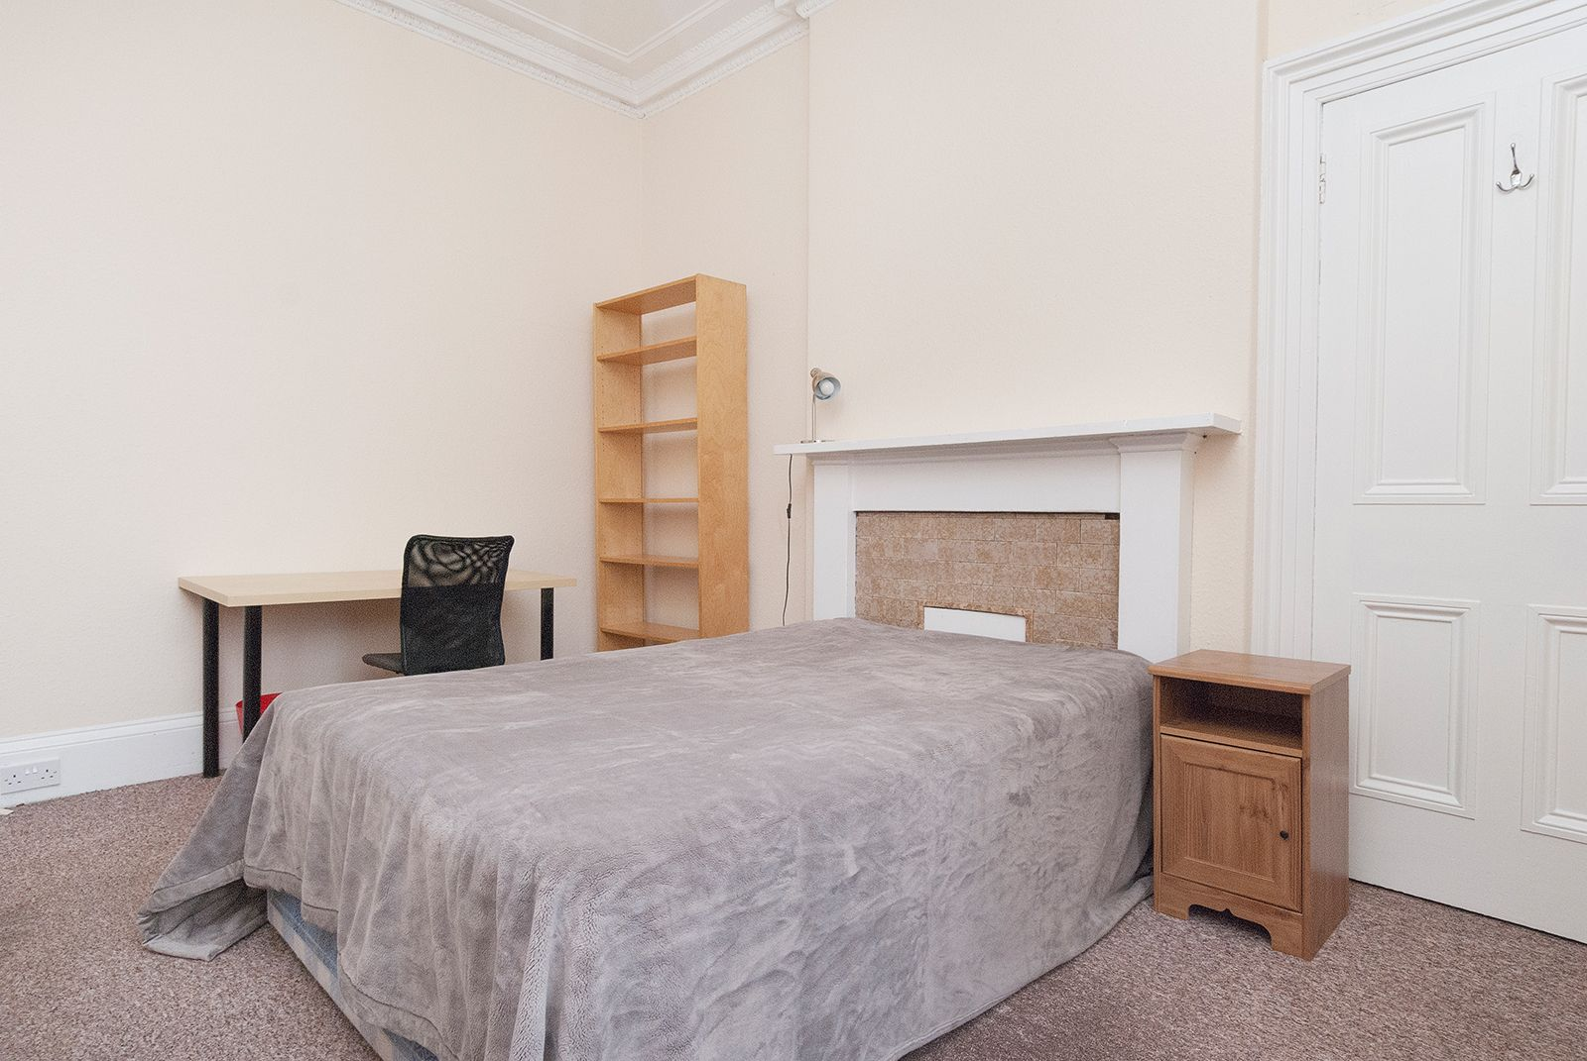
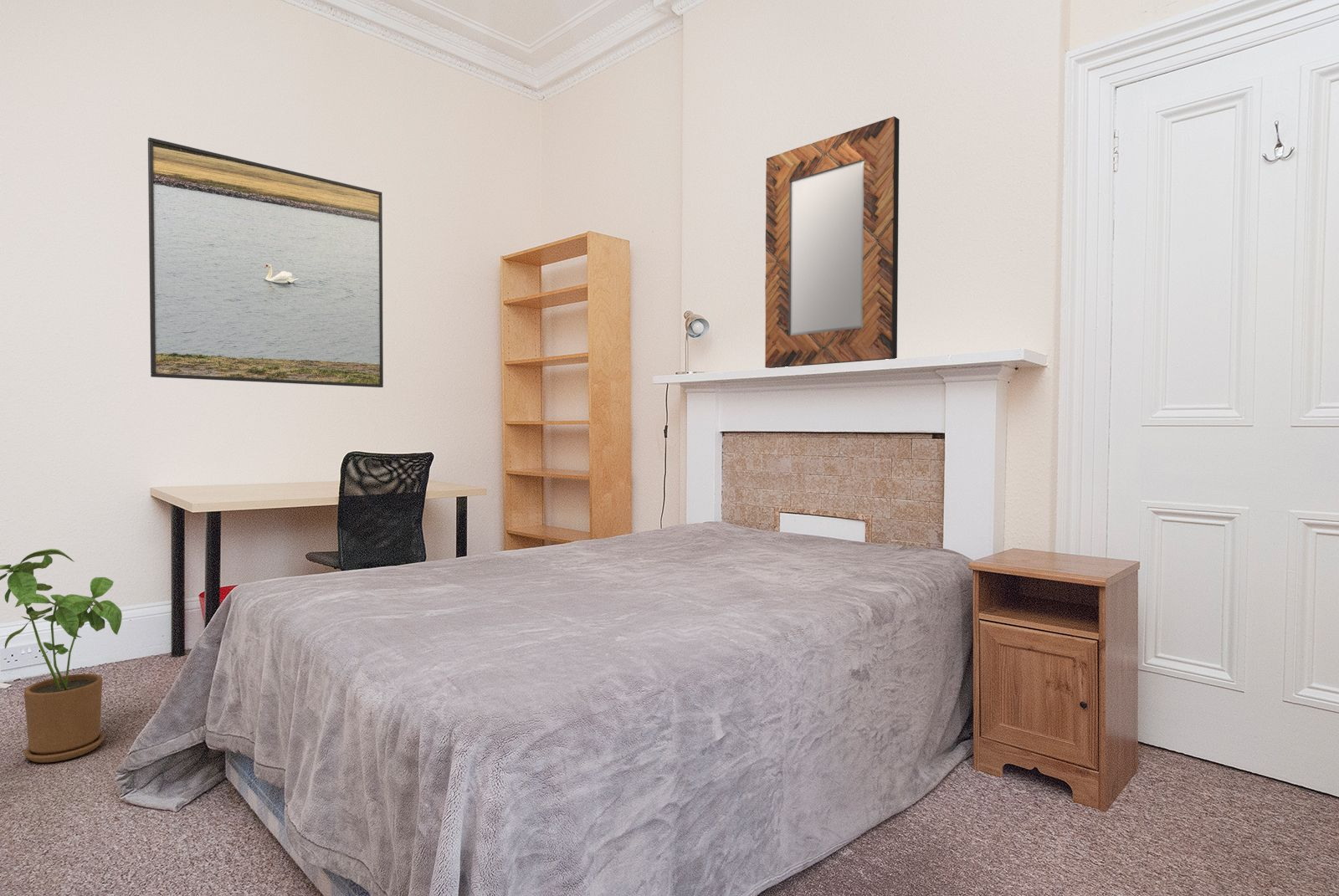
+ home mirror (827, 252)
+ house plant (66, 648)
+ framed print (277, 275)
